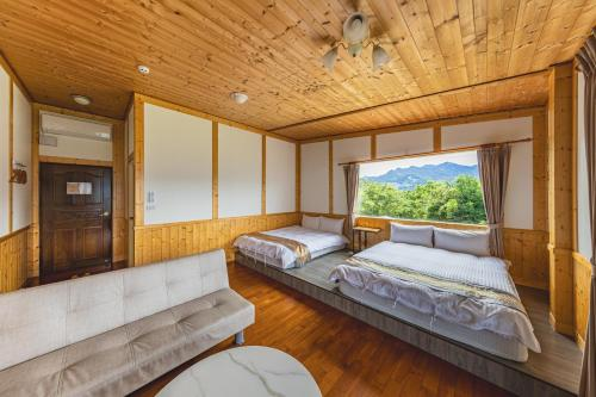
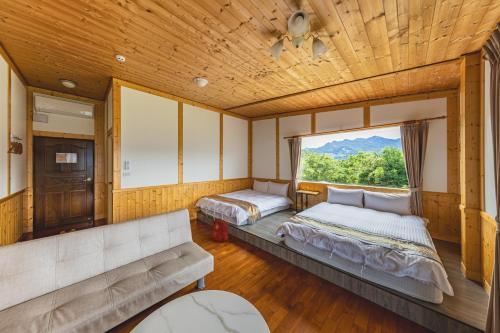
+ backpack (220, 228)
